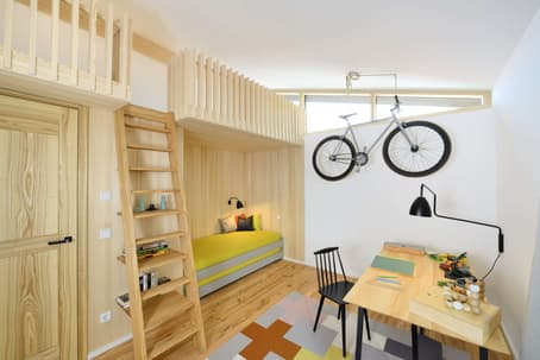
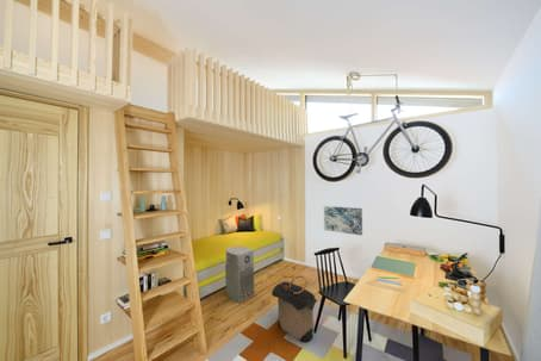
+ laundry hamper (293, 303)
+ air purifier (238, 272)
+ wall art (342, 219)
